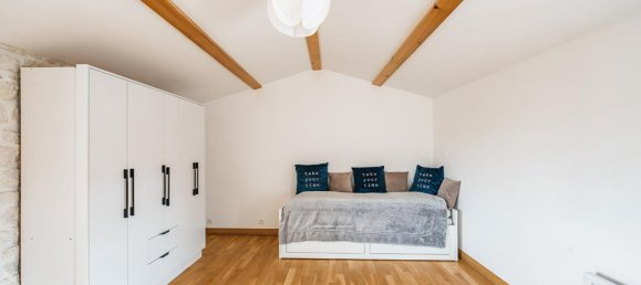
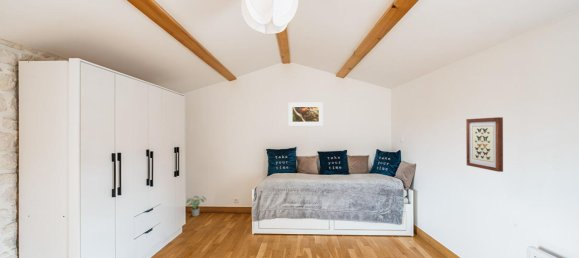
+ wall art (483, 143)
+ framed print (305, 114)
+ potted plant (194, 206)
